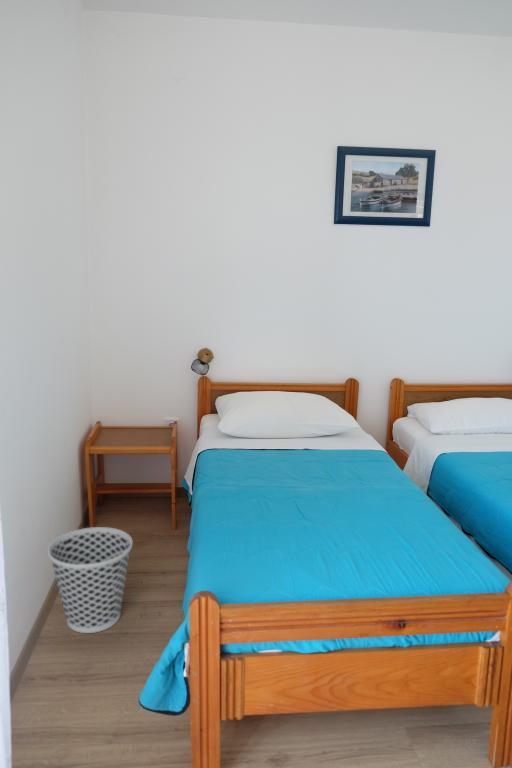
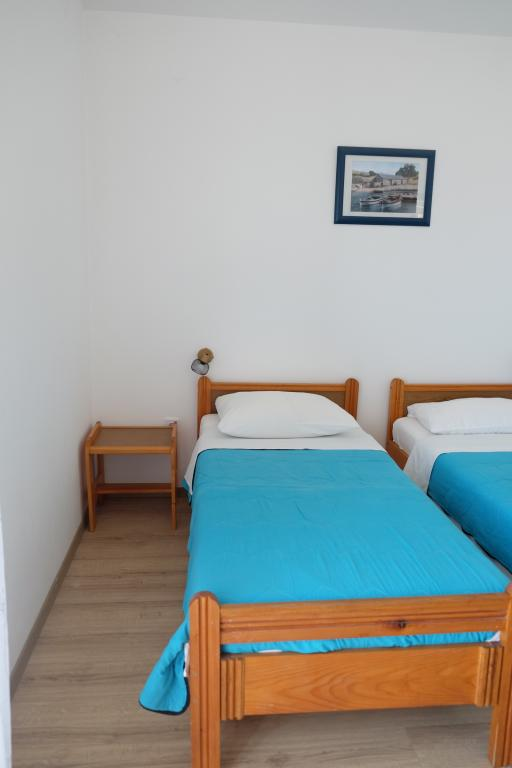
- wastebasket (92, 581)
